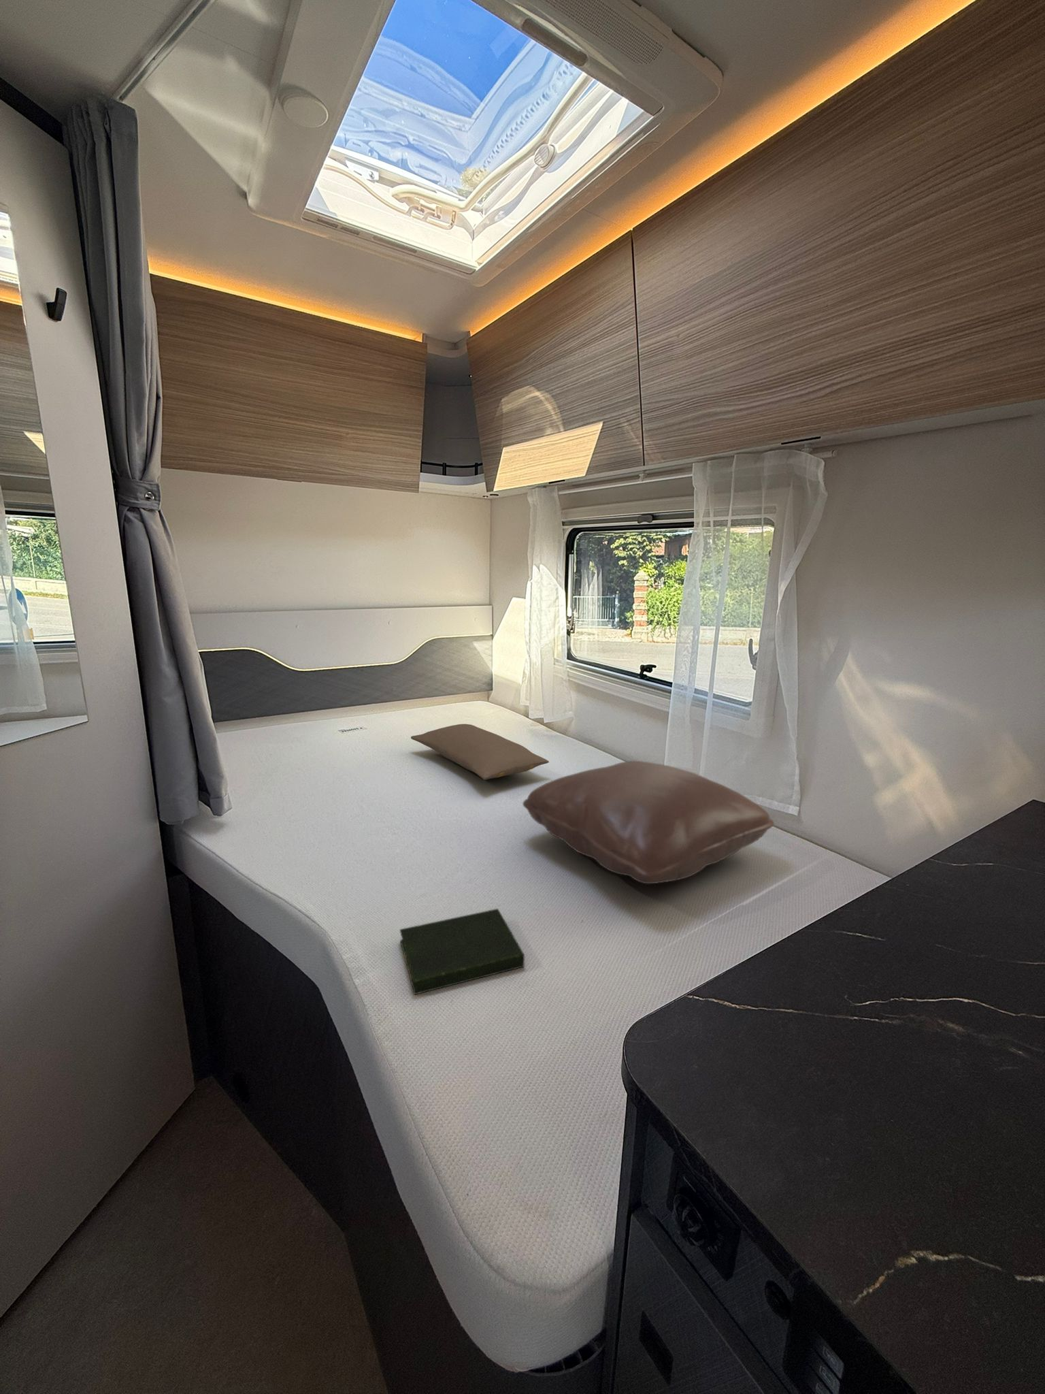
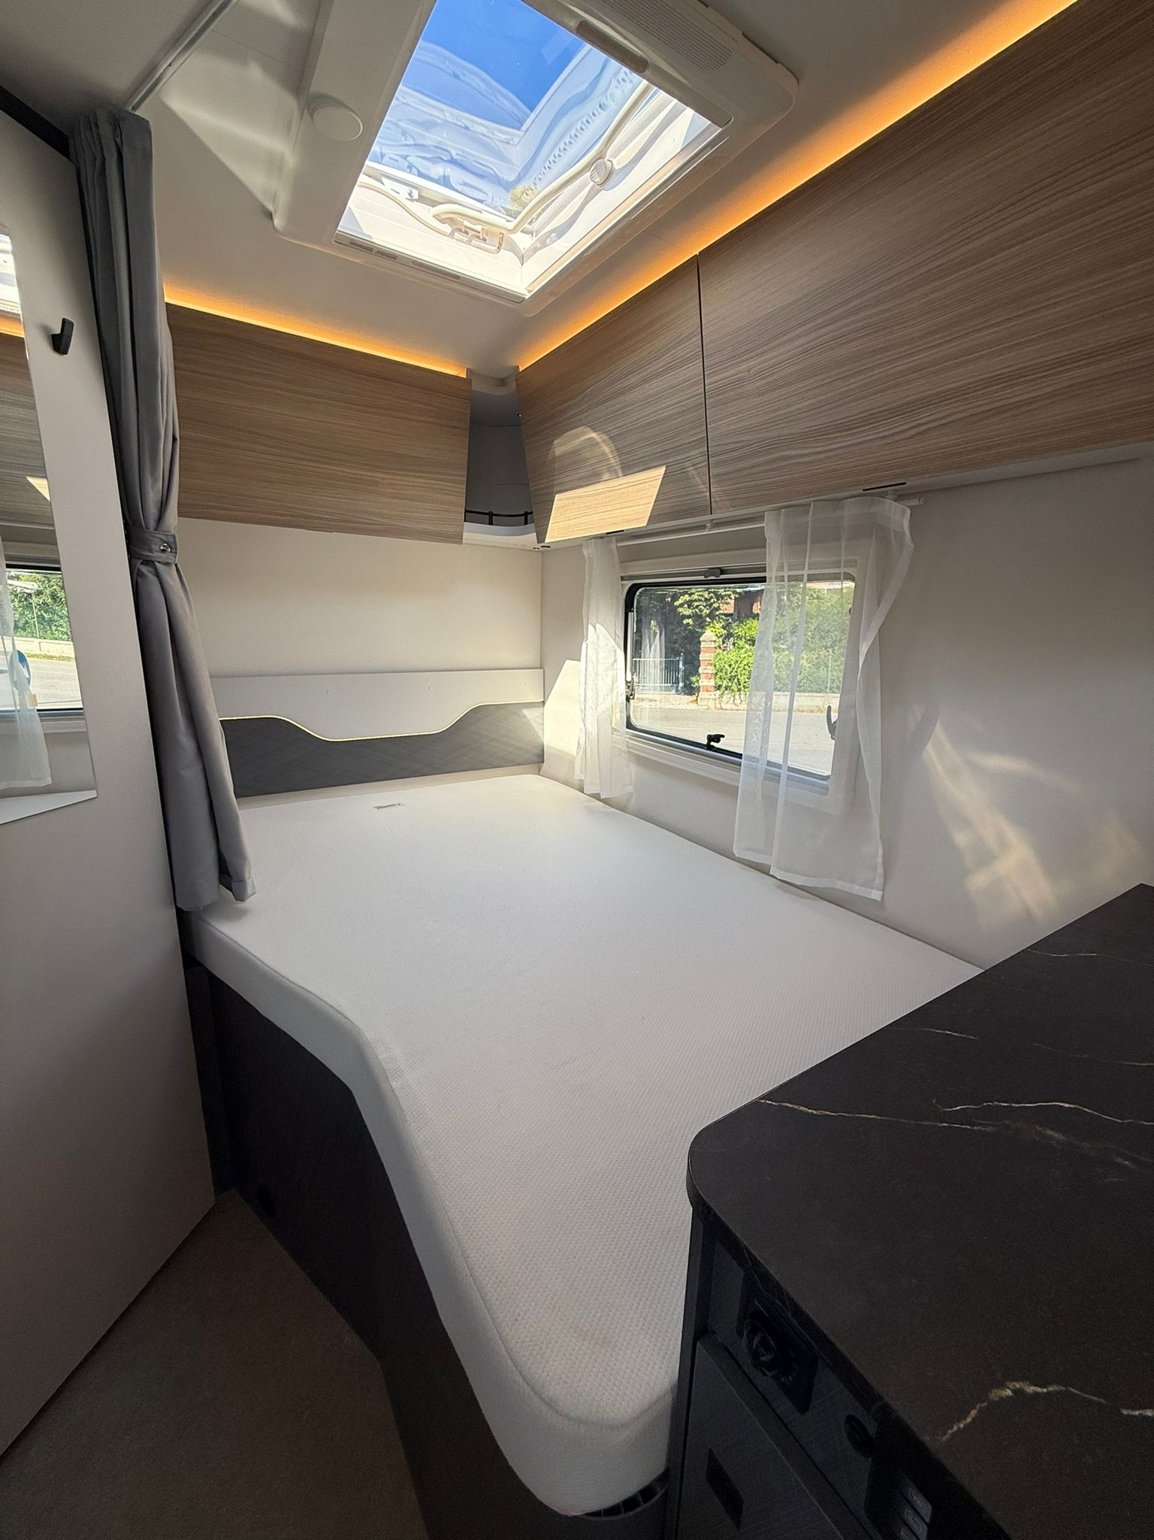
- pillow (476, 749)
- pillow (642, 814)
- book (460, 947)
